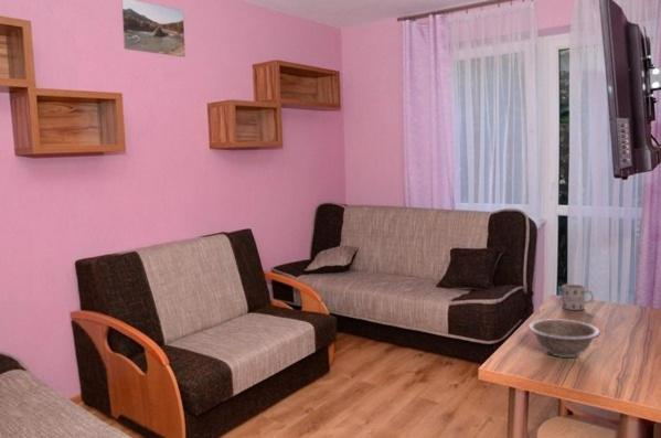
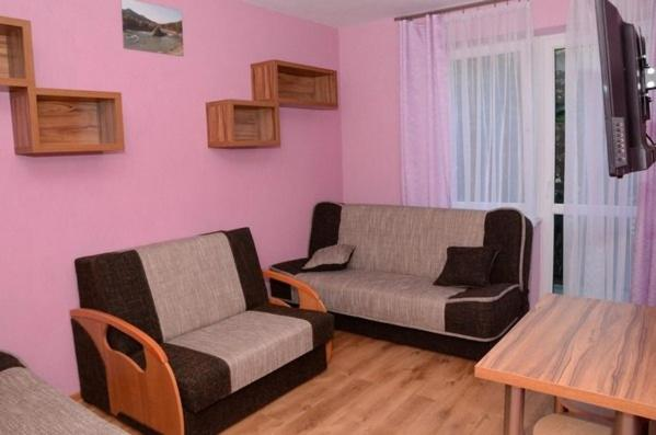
- decorative bowl (563, 340)
- mug (577, 297)
